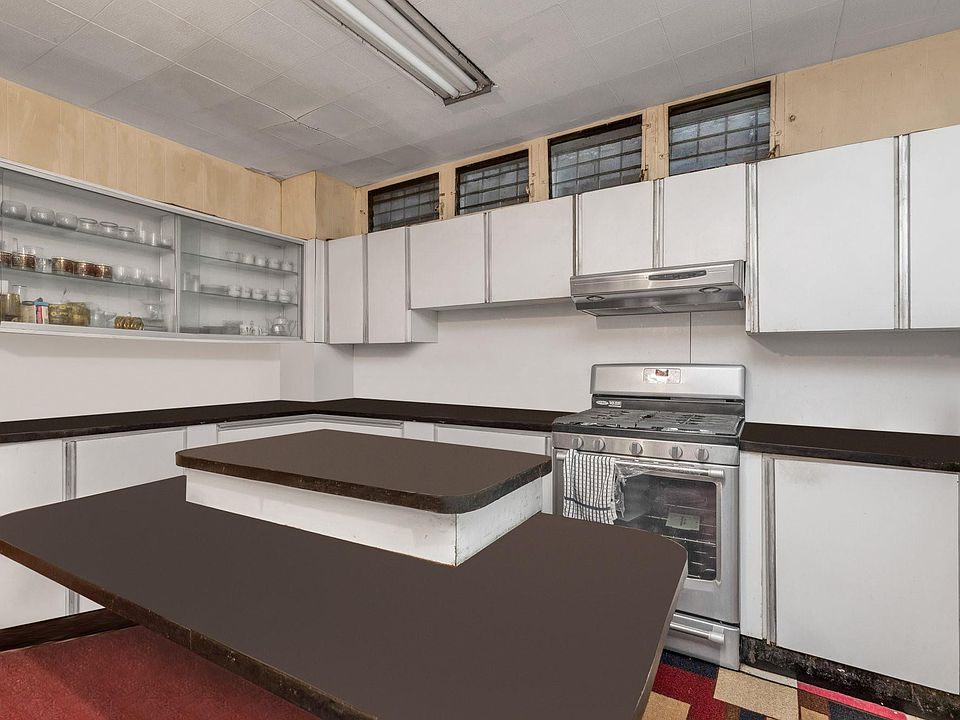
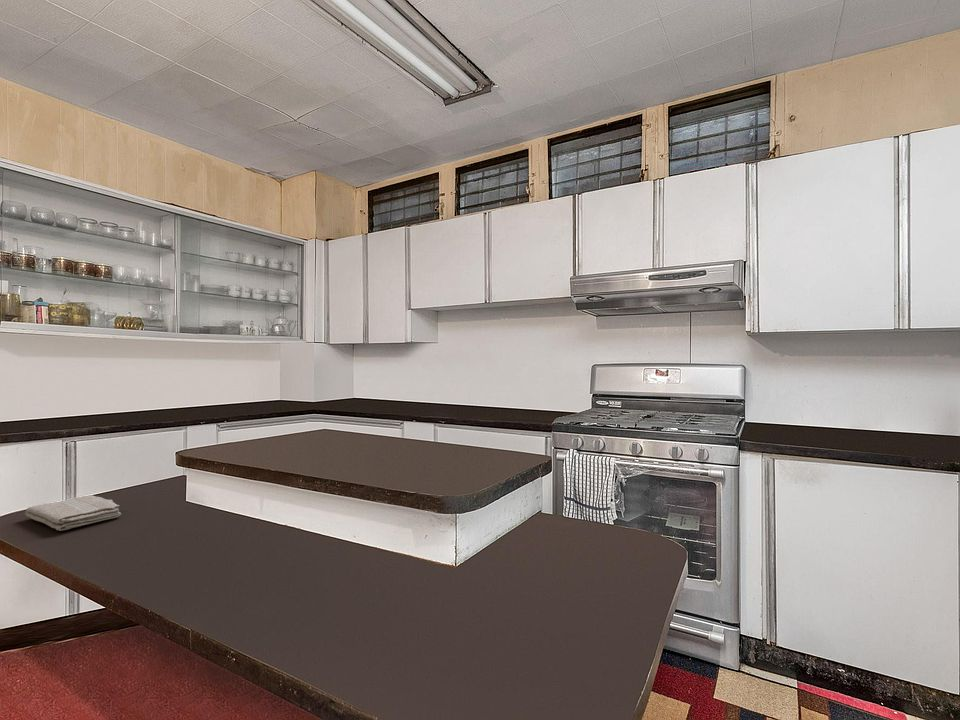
+ washcloth (74, 510)
